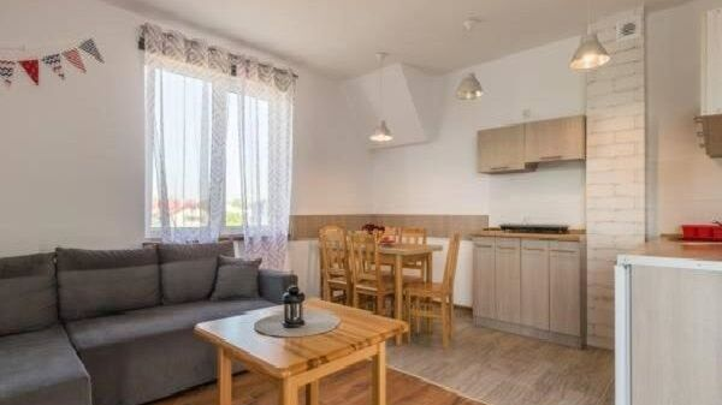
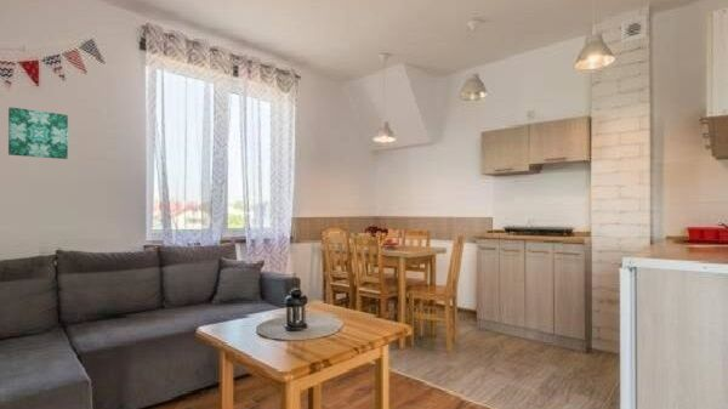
+ wall art (39, 134)
